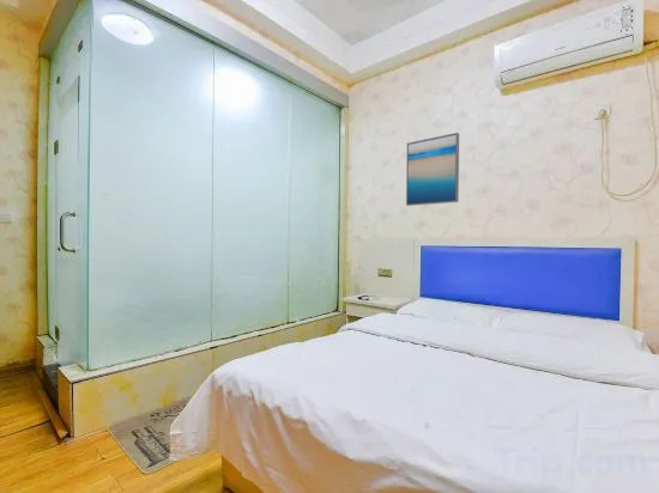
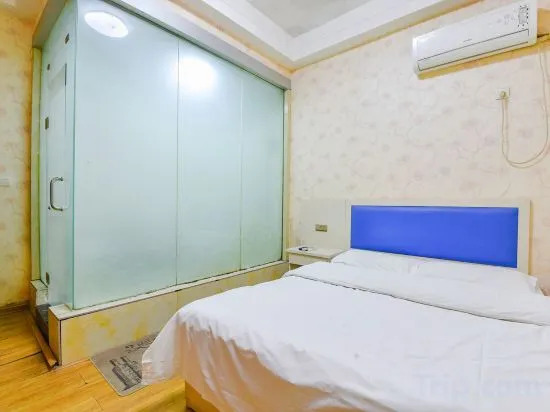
- wall art (431, 171)
